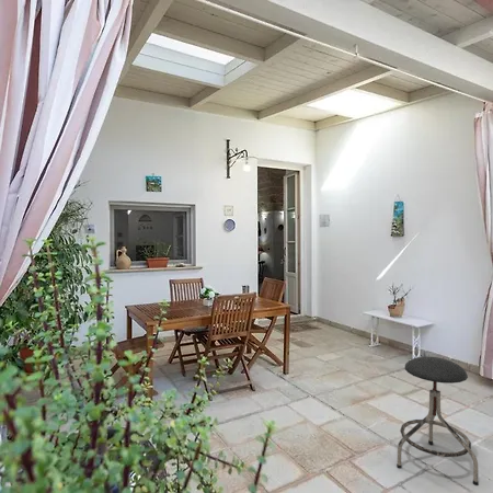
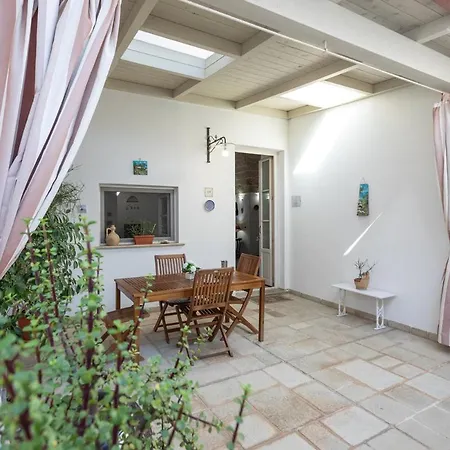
- stool (439, 413)
